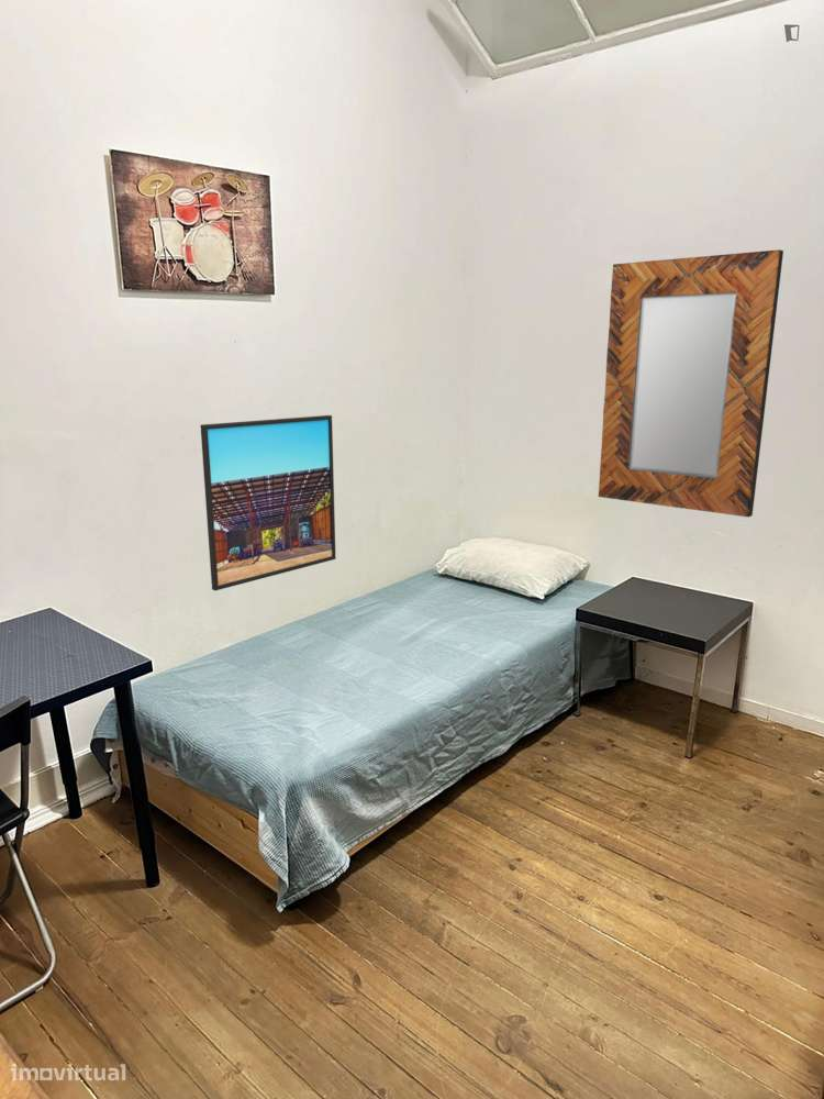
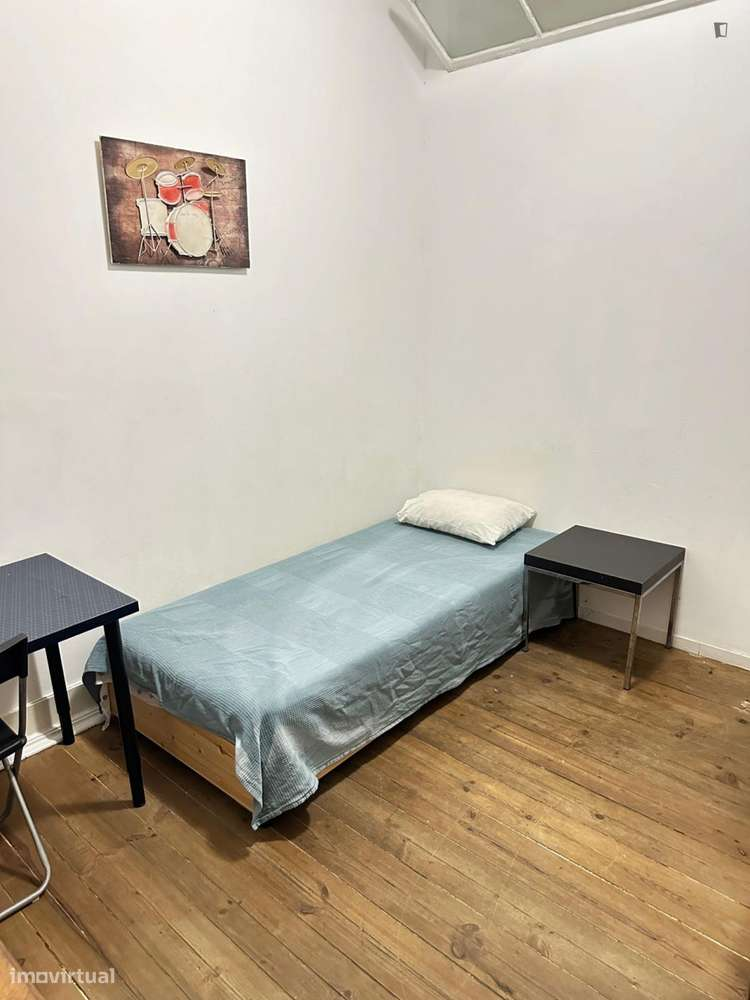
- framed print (275, 498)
- home mirror (680, 387)
